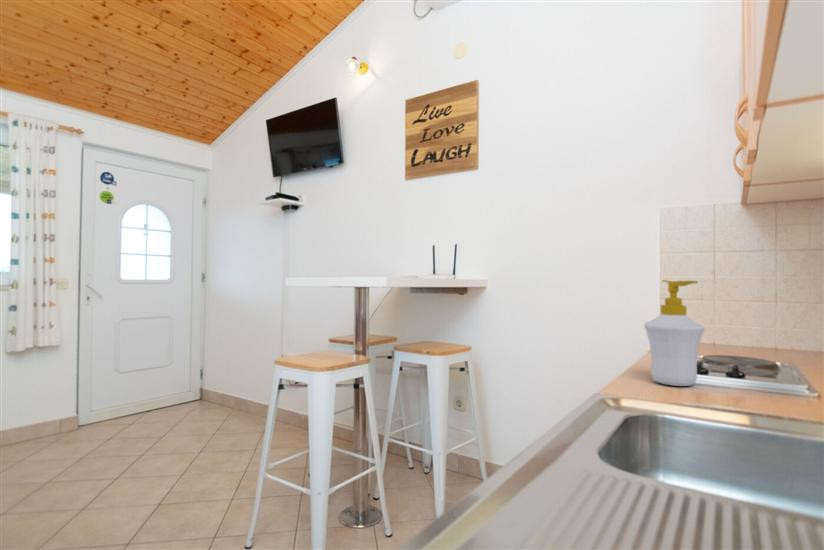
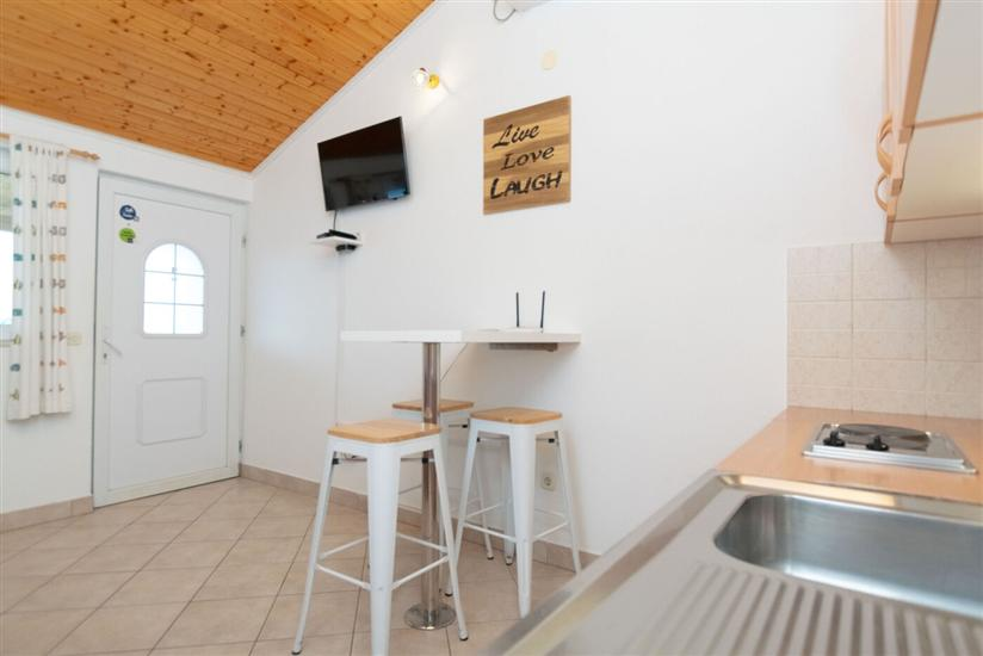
- soap bottle (673, 331)
